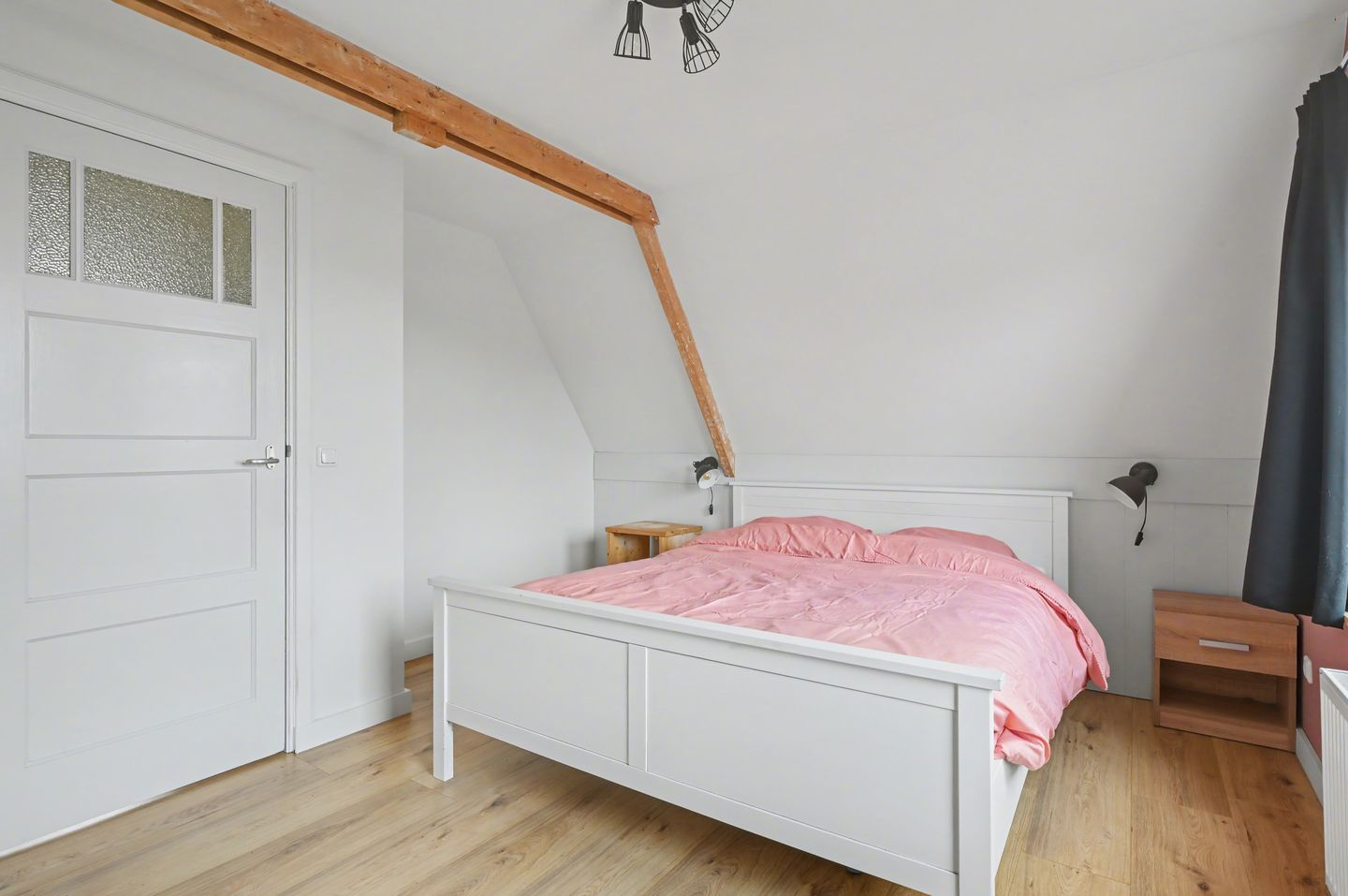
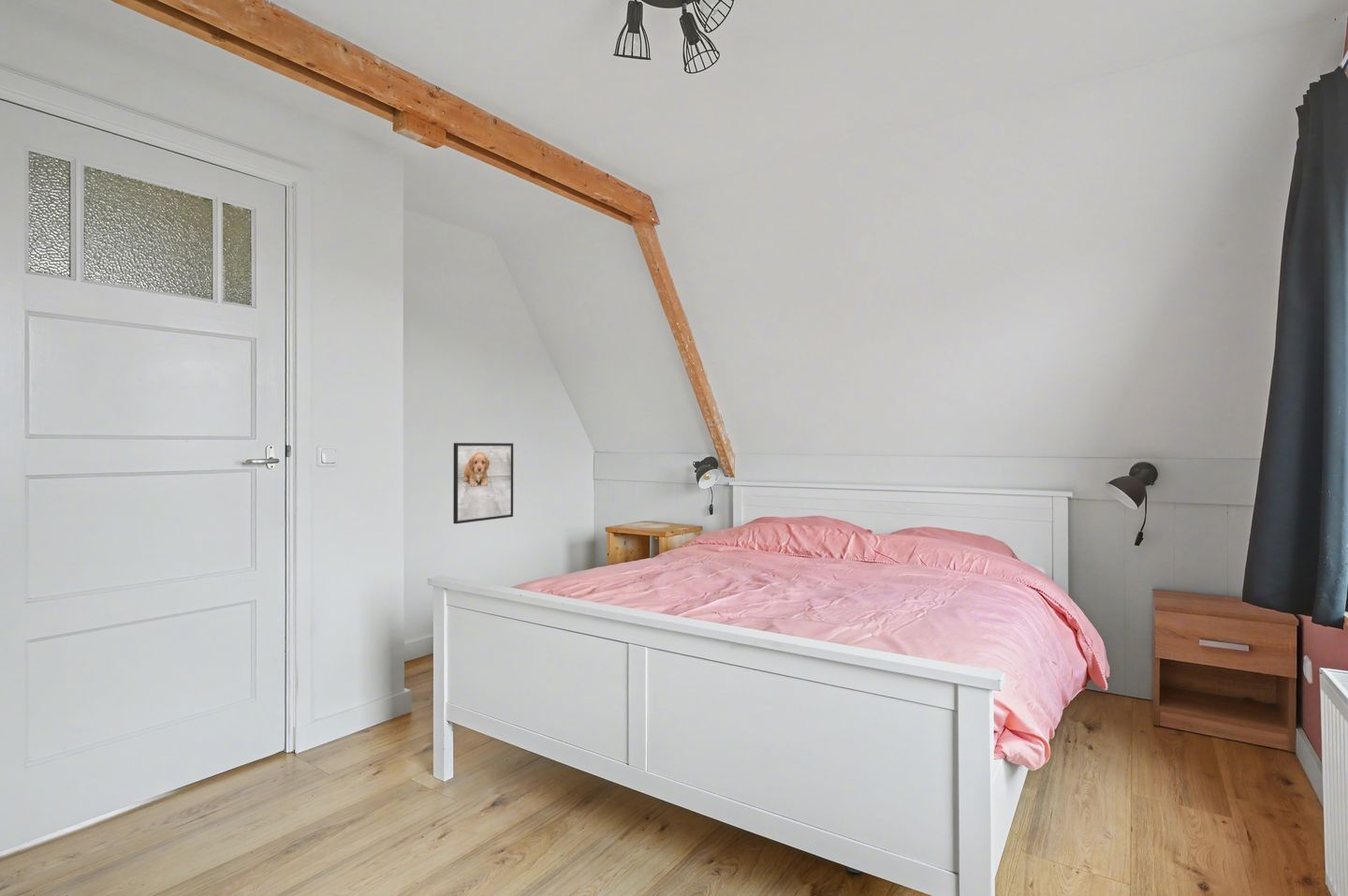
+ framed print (484, 481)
